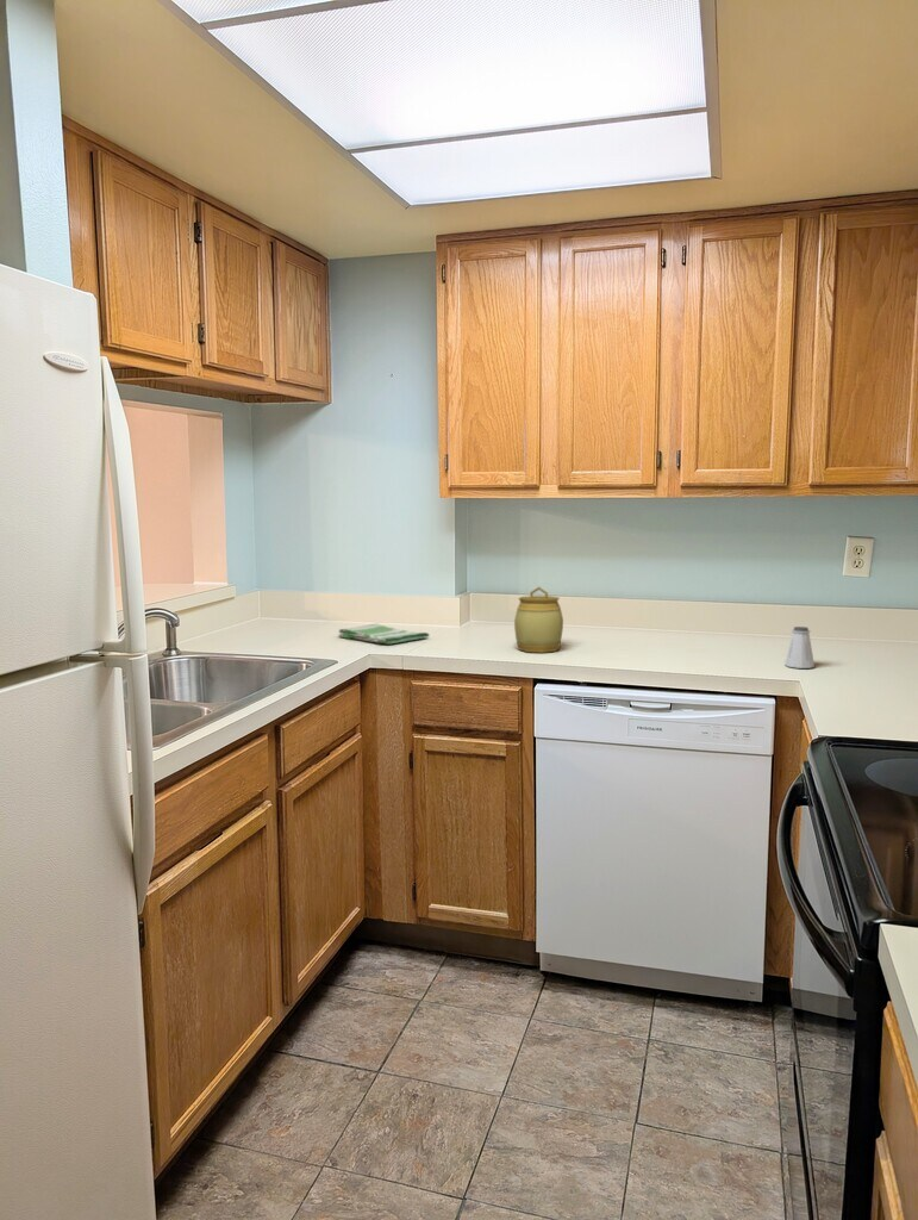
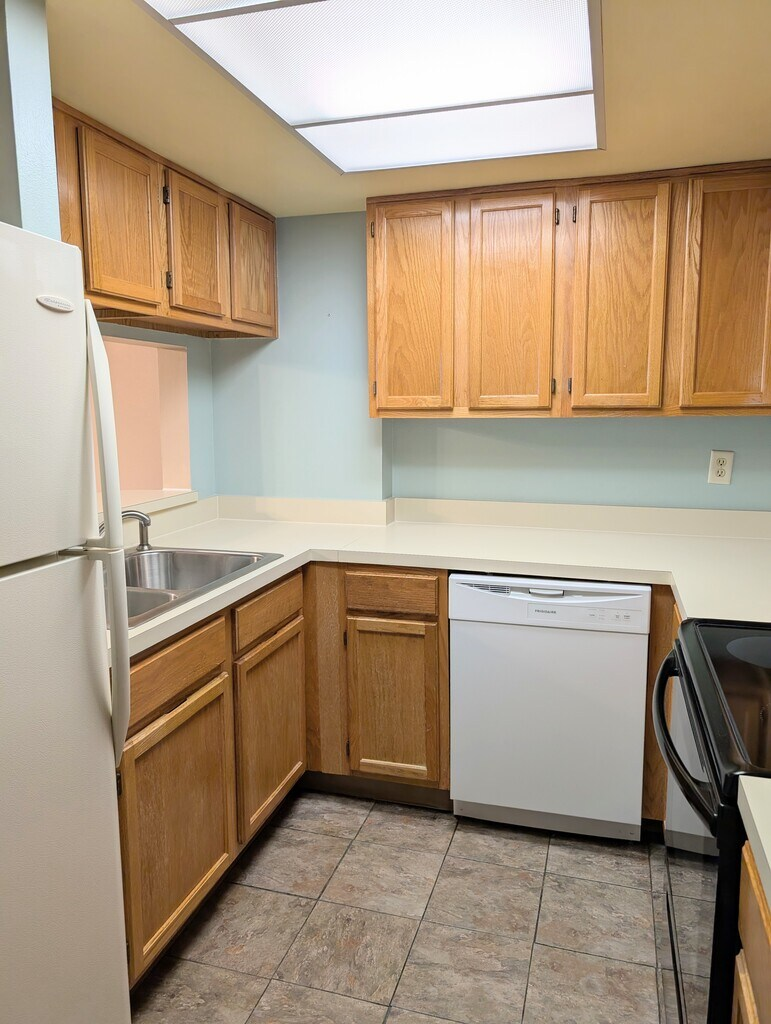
- jar (538, 617)
- saltshaker (800, 646)
- dish towel (382, 633)
